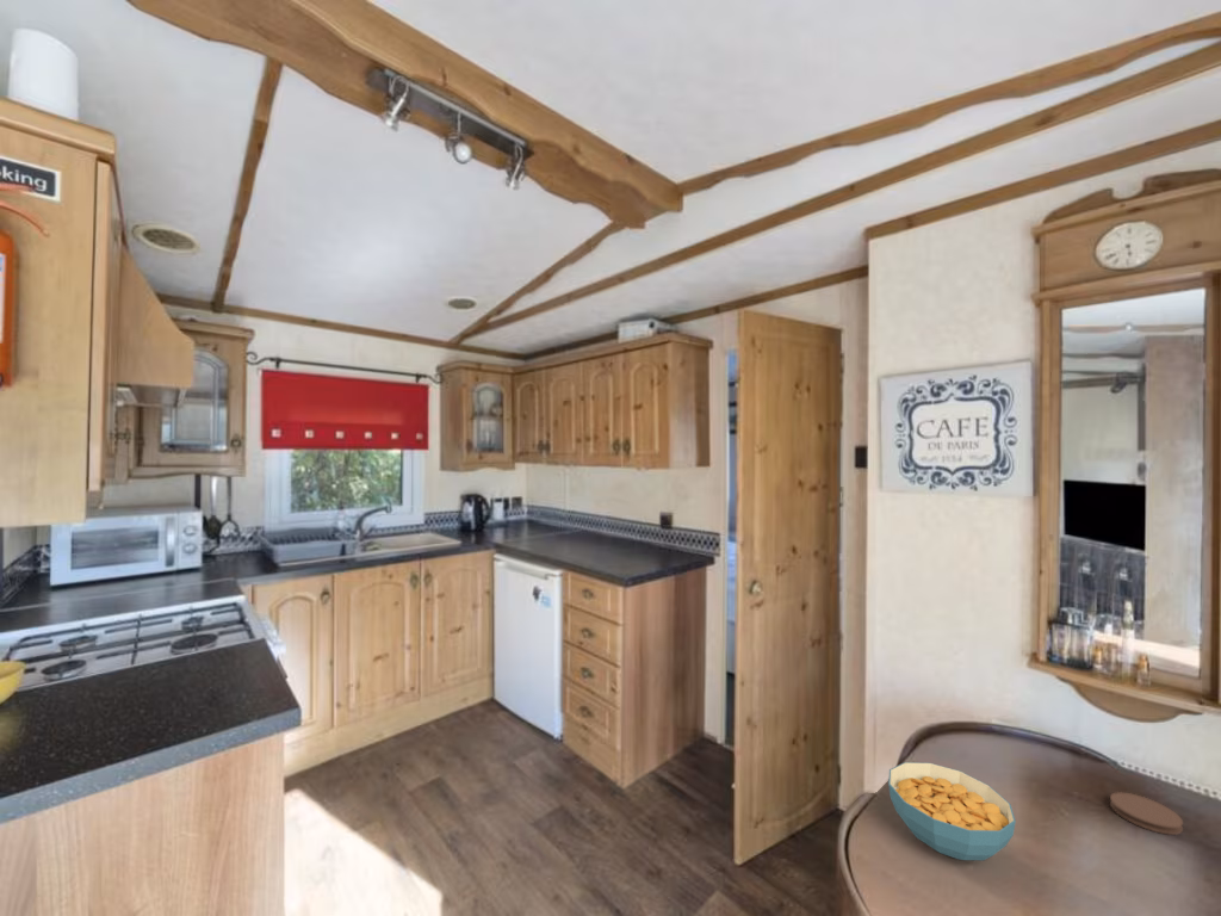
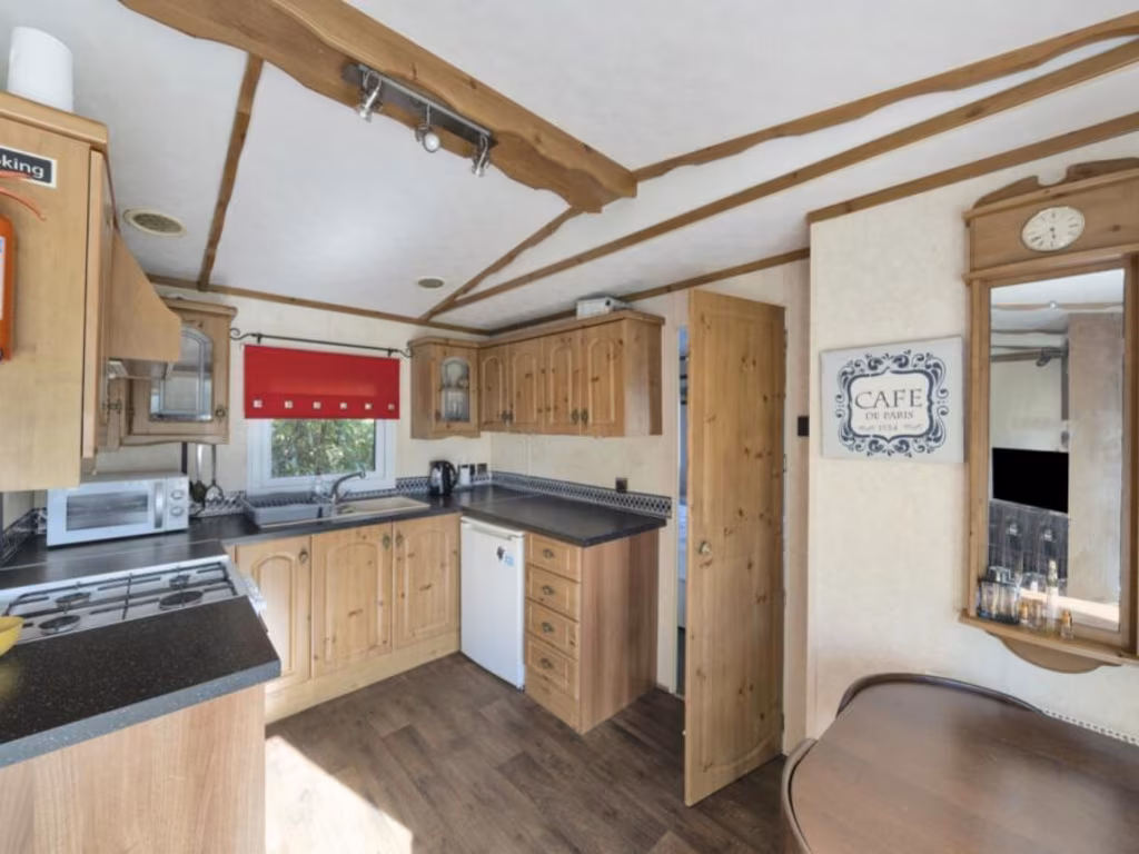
- coaster (1145, 812)
- cereal bowl (947, 818)
